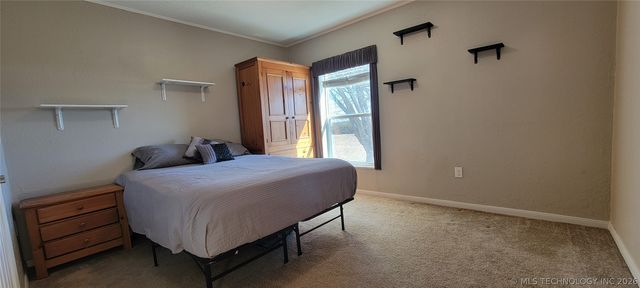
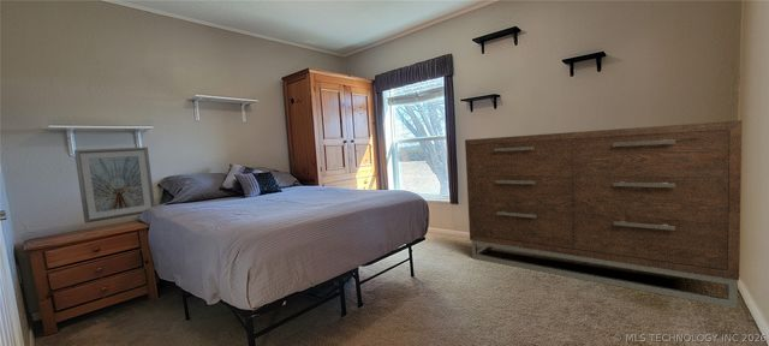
+ picture frame (118, 183)
+ dresser (580, 199)
